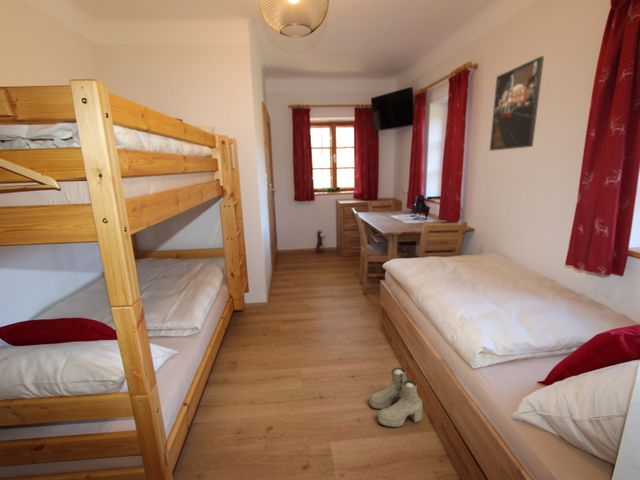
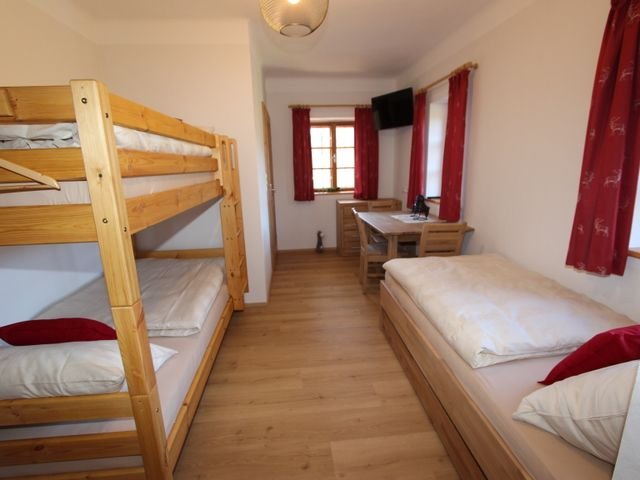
- boots (395, 394)
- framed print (513, 109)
